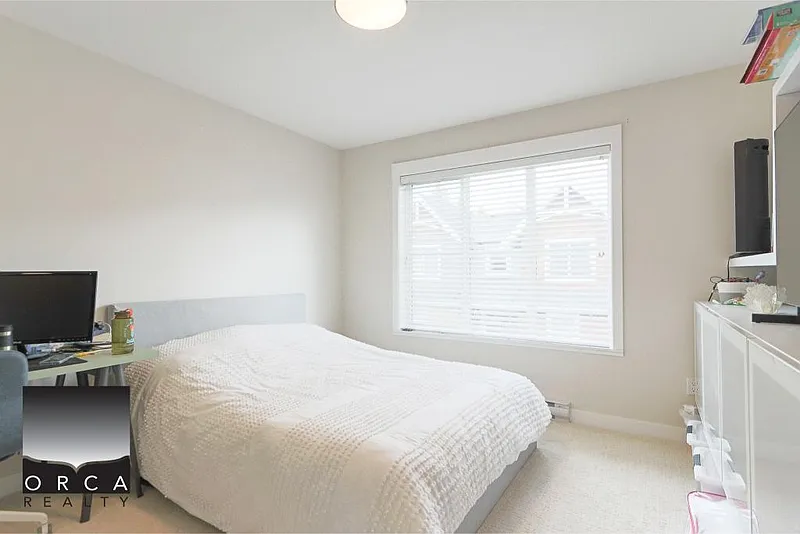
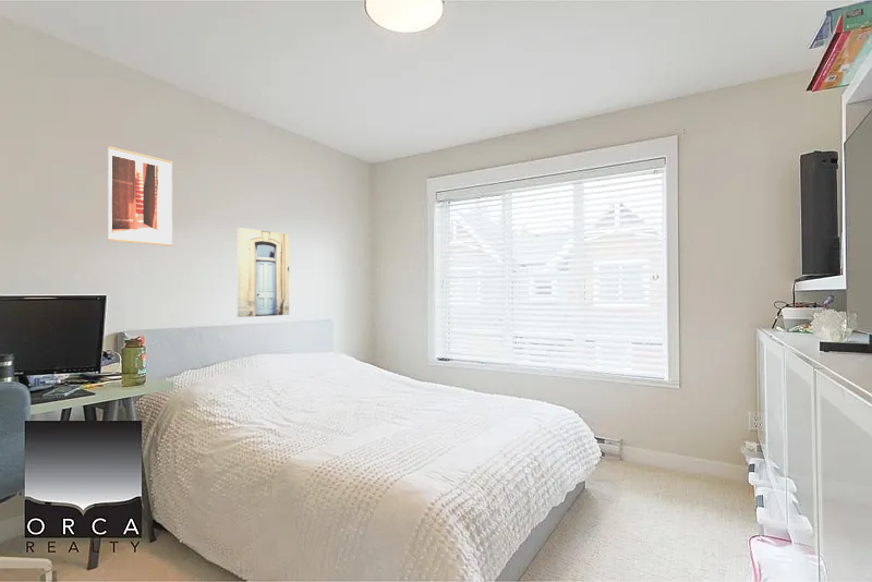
+ wall art (264, 274)
+ wall art (142, 198)
